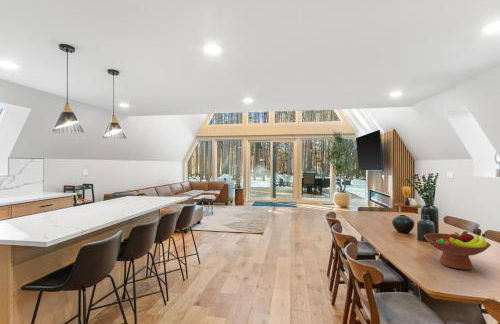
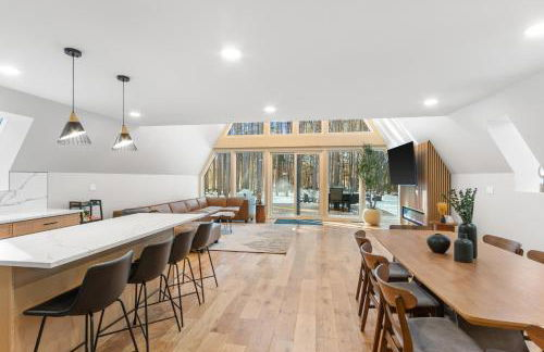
- fruit bowl (455, 247)
